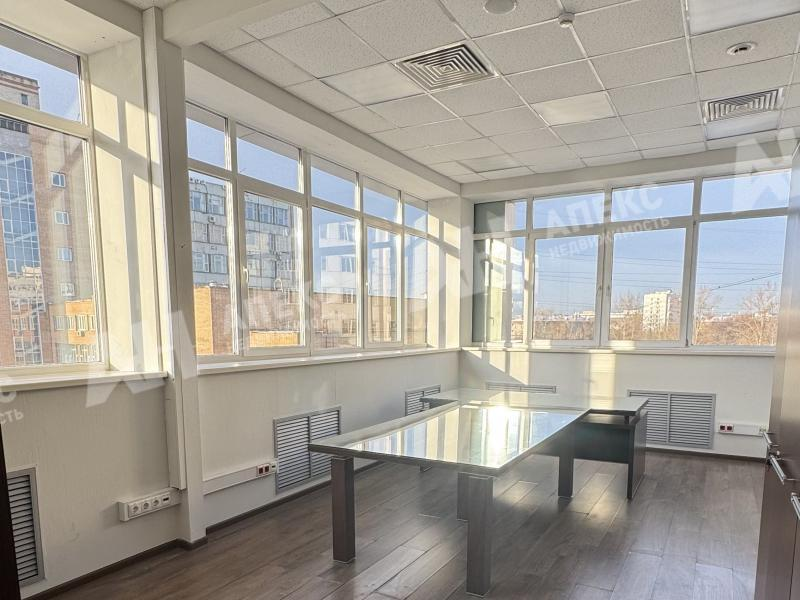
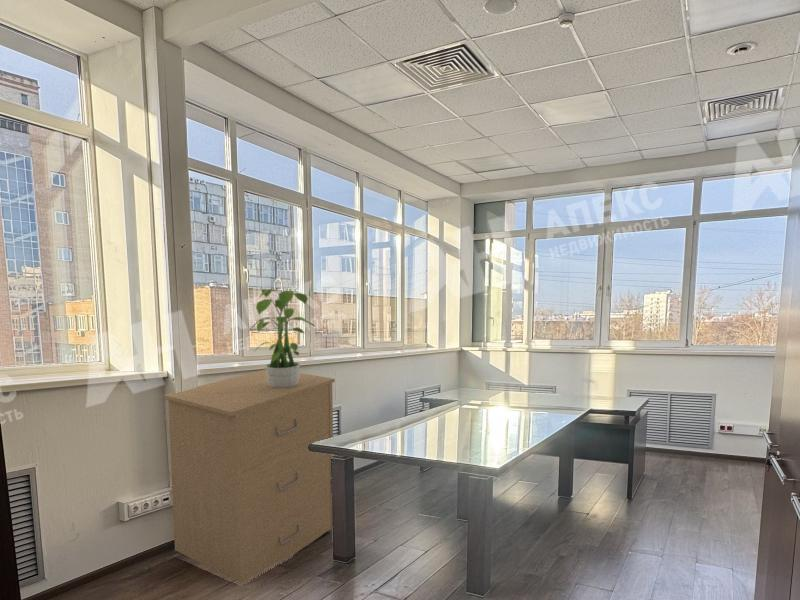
+ potted plant (283, 335)
+ filing cabinet (257, 465)
